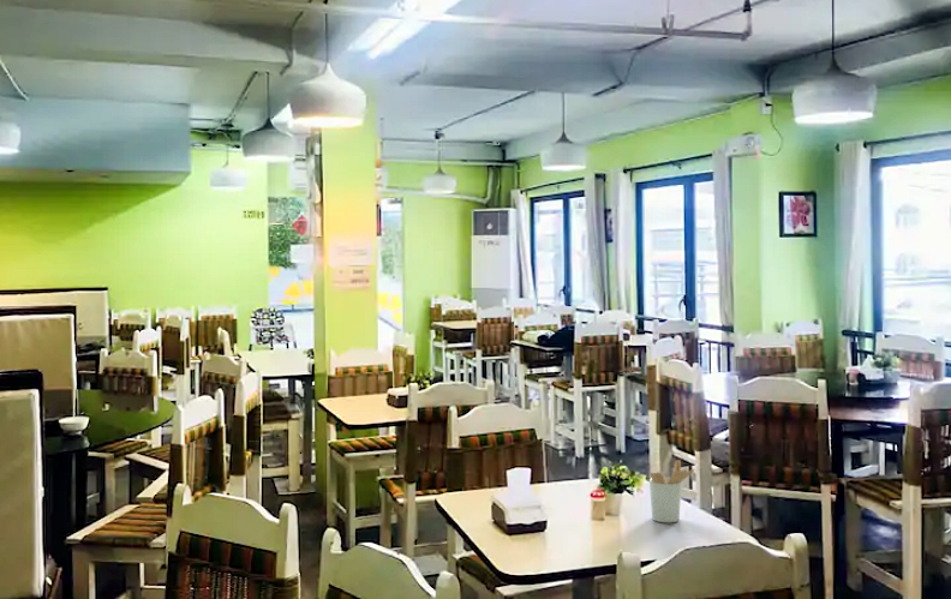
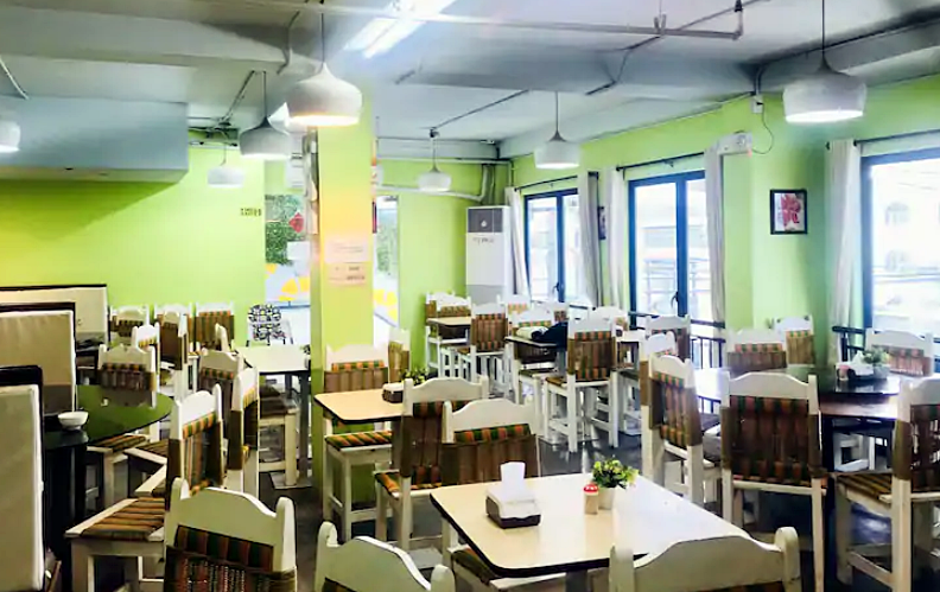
- utensil holder (671, 491)
